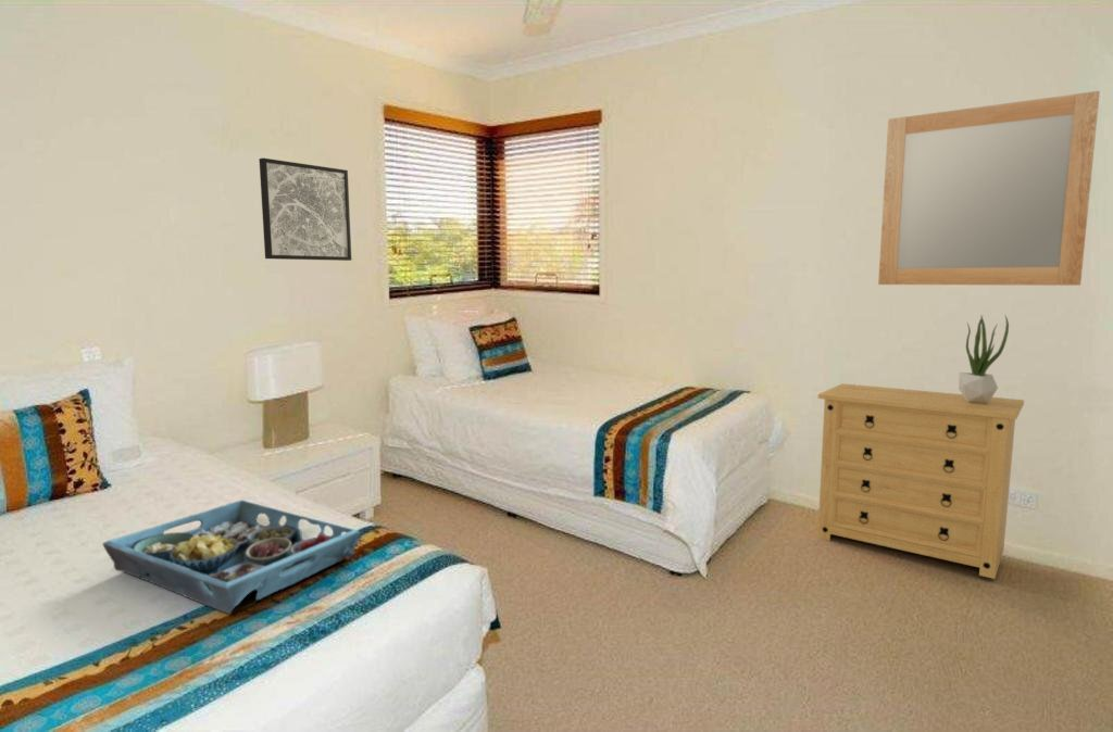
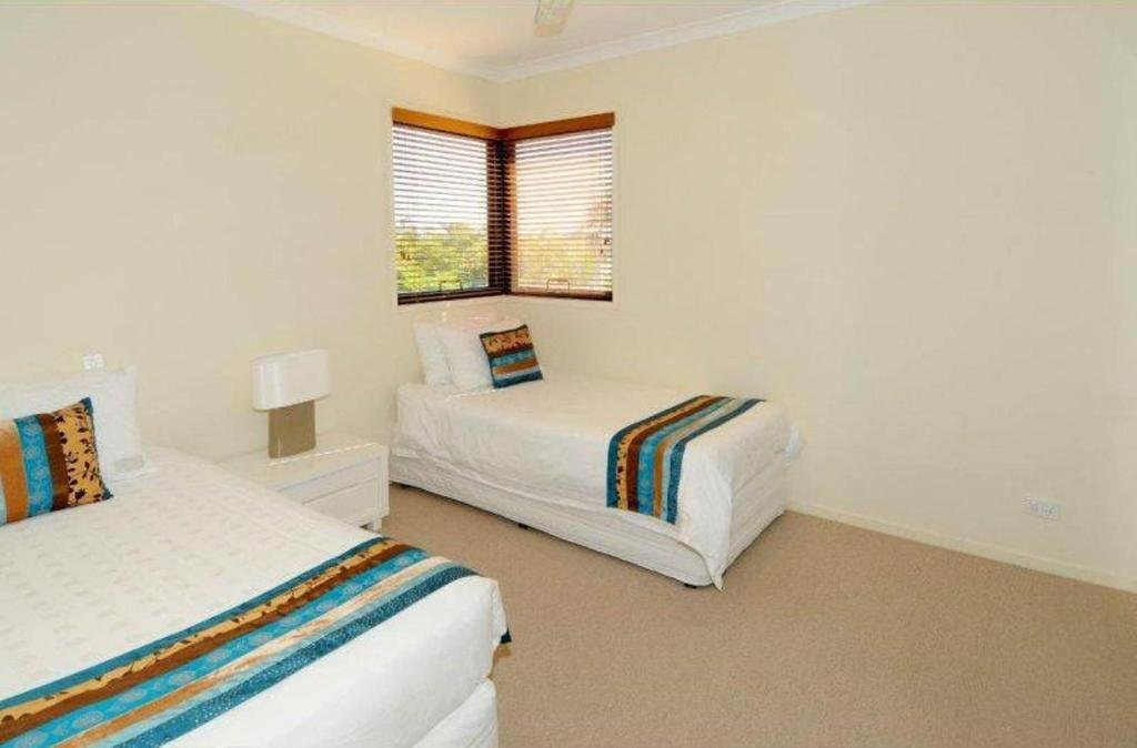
- dresser (913, 471)
- wall art (308, 212)
- potted plant (984, 357)
- serving tray (234, 548)
- home mirror (978, 197)
